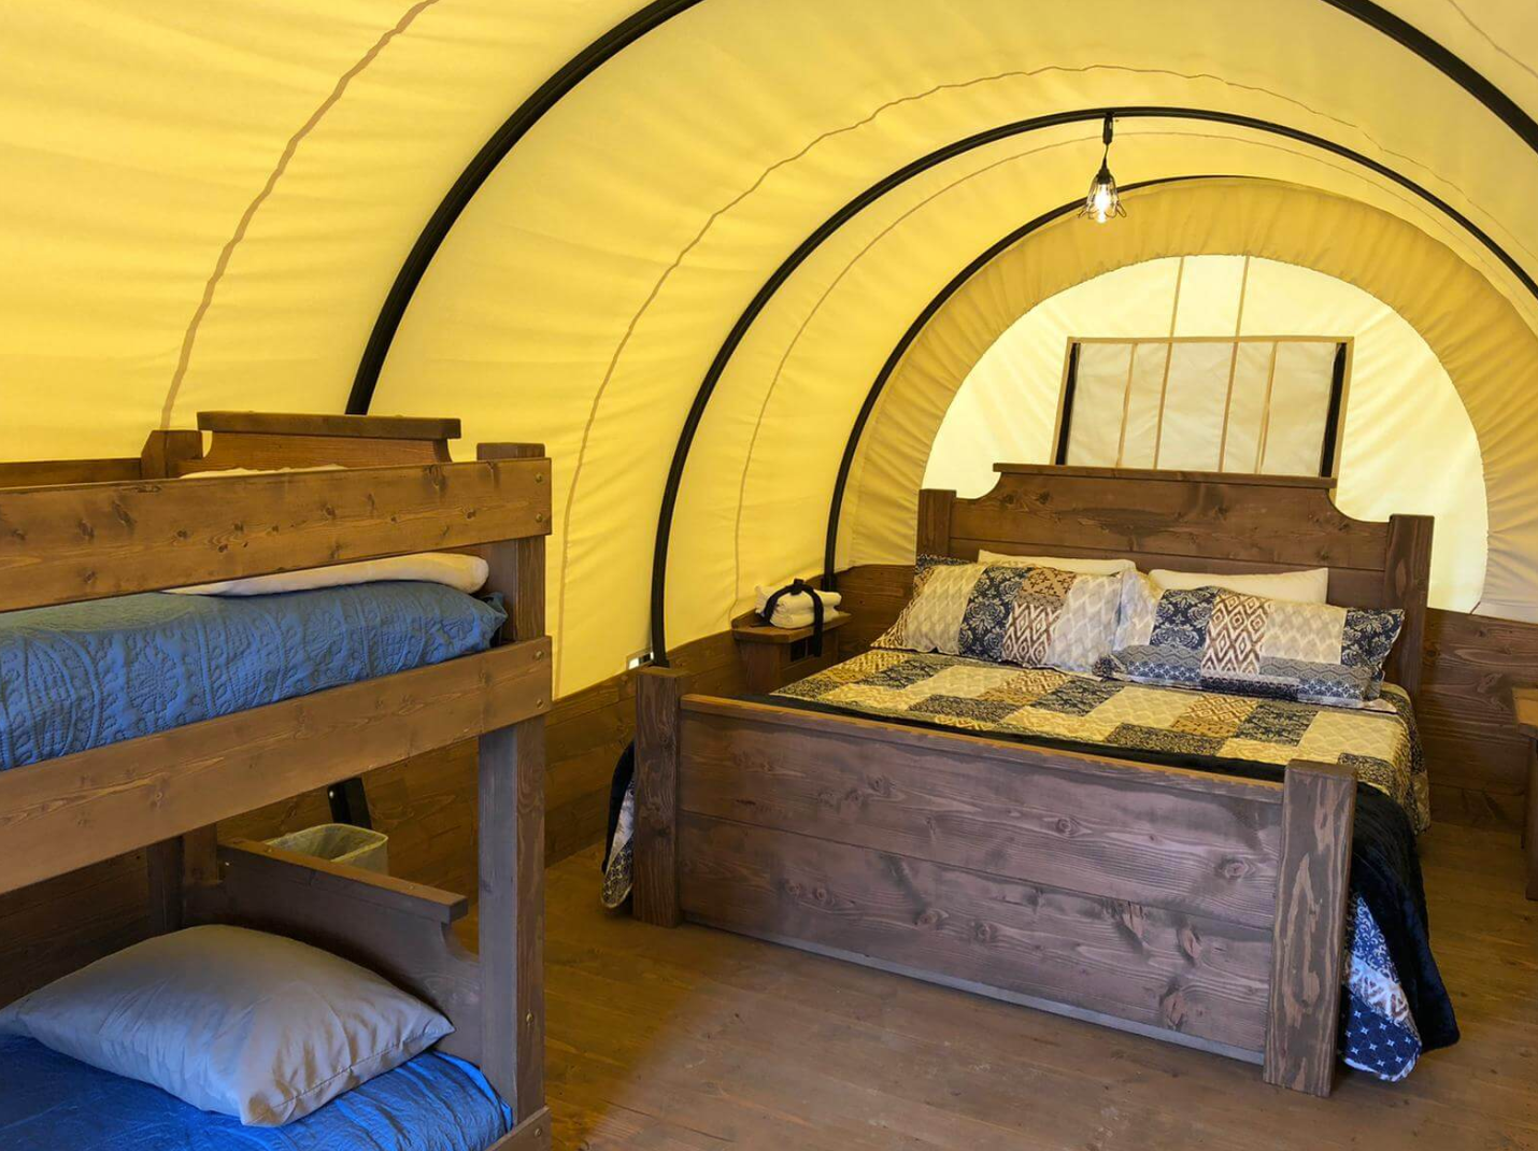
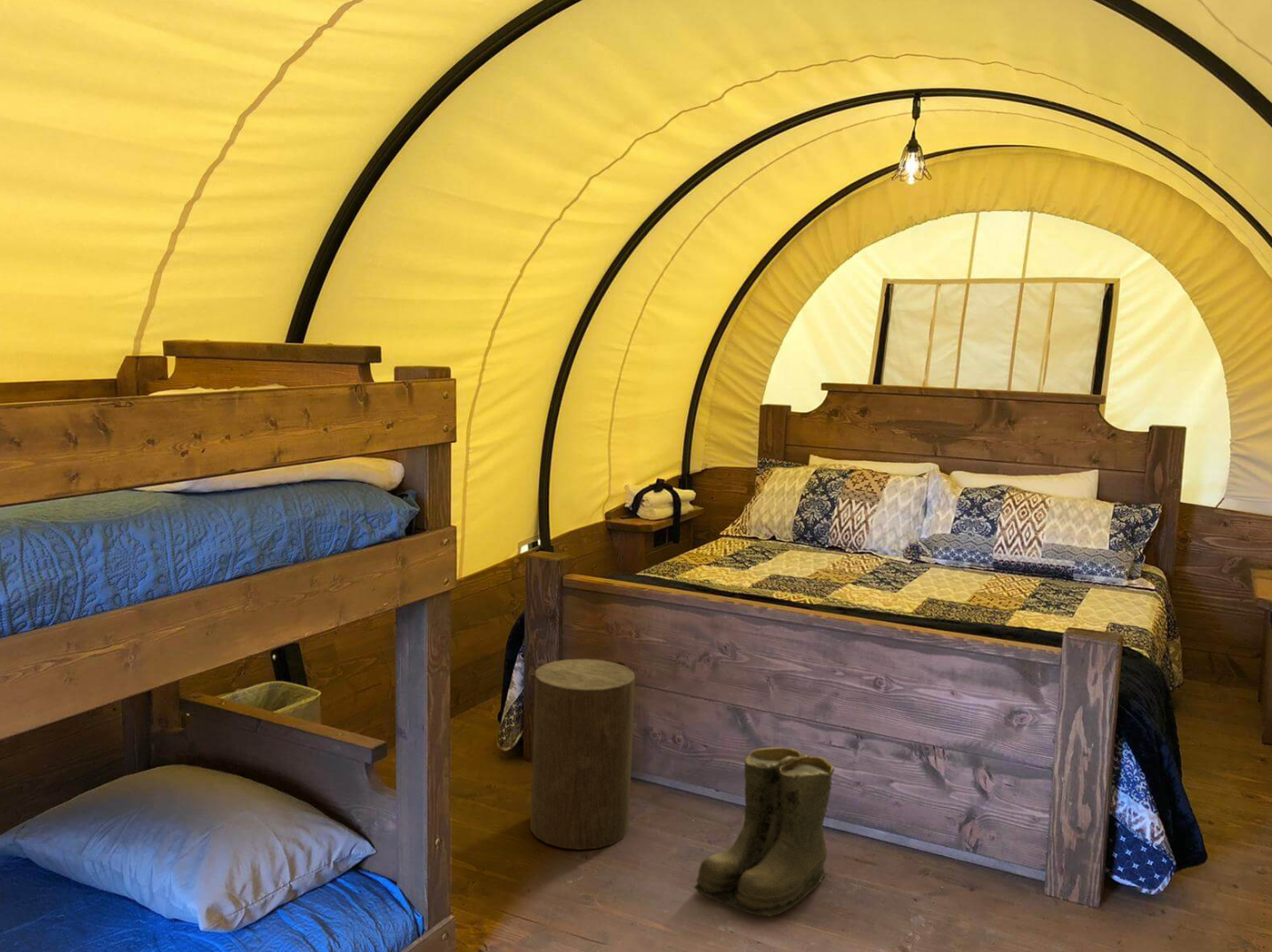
+ stool (582, 750)
+ boots (767, 825)
